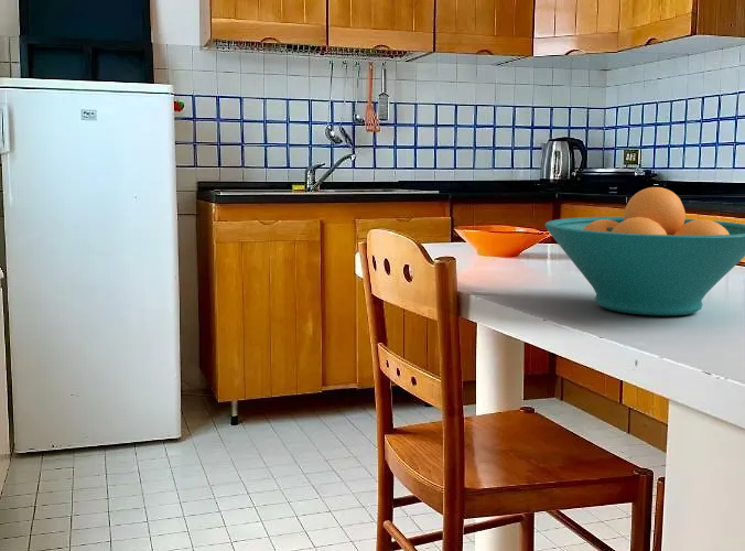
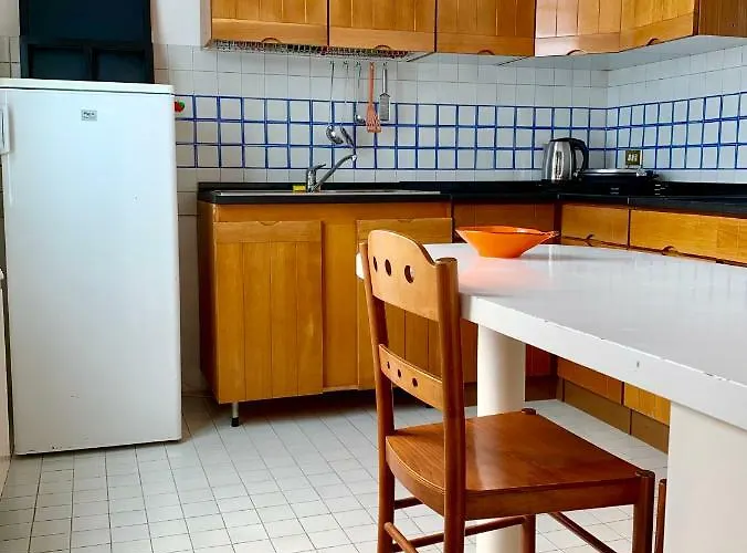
- fruit bowl (650, 248)
